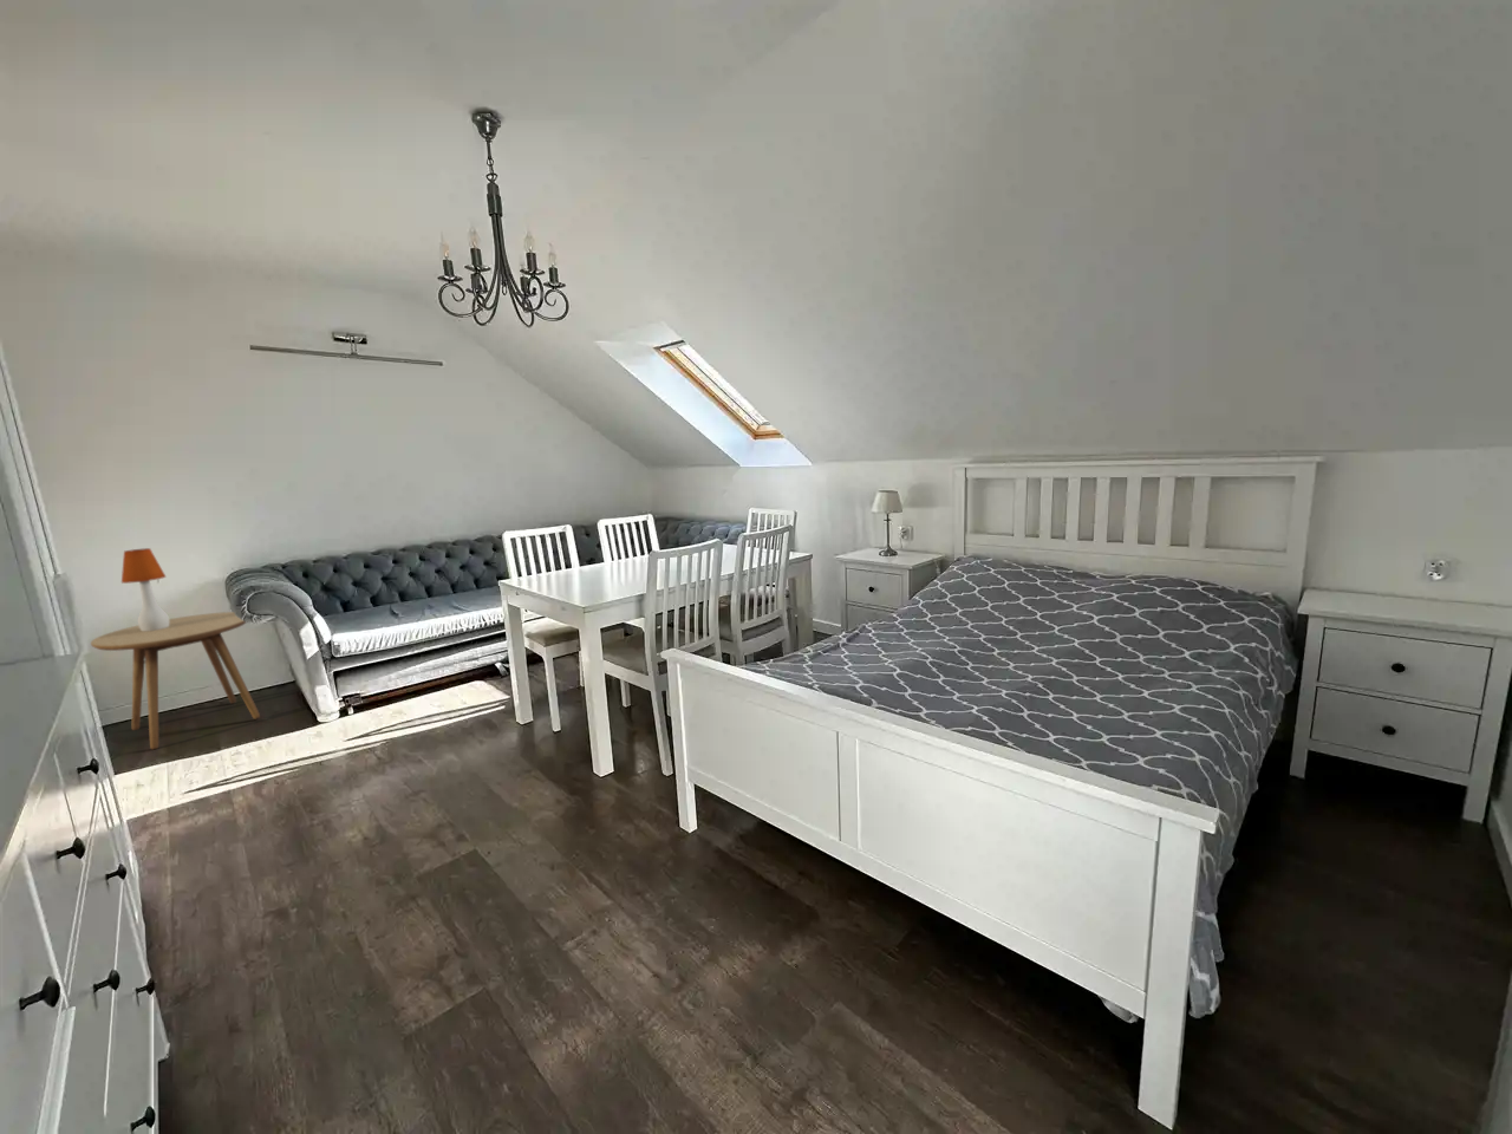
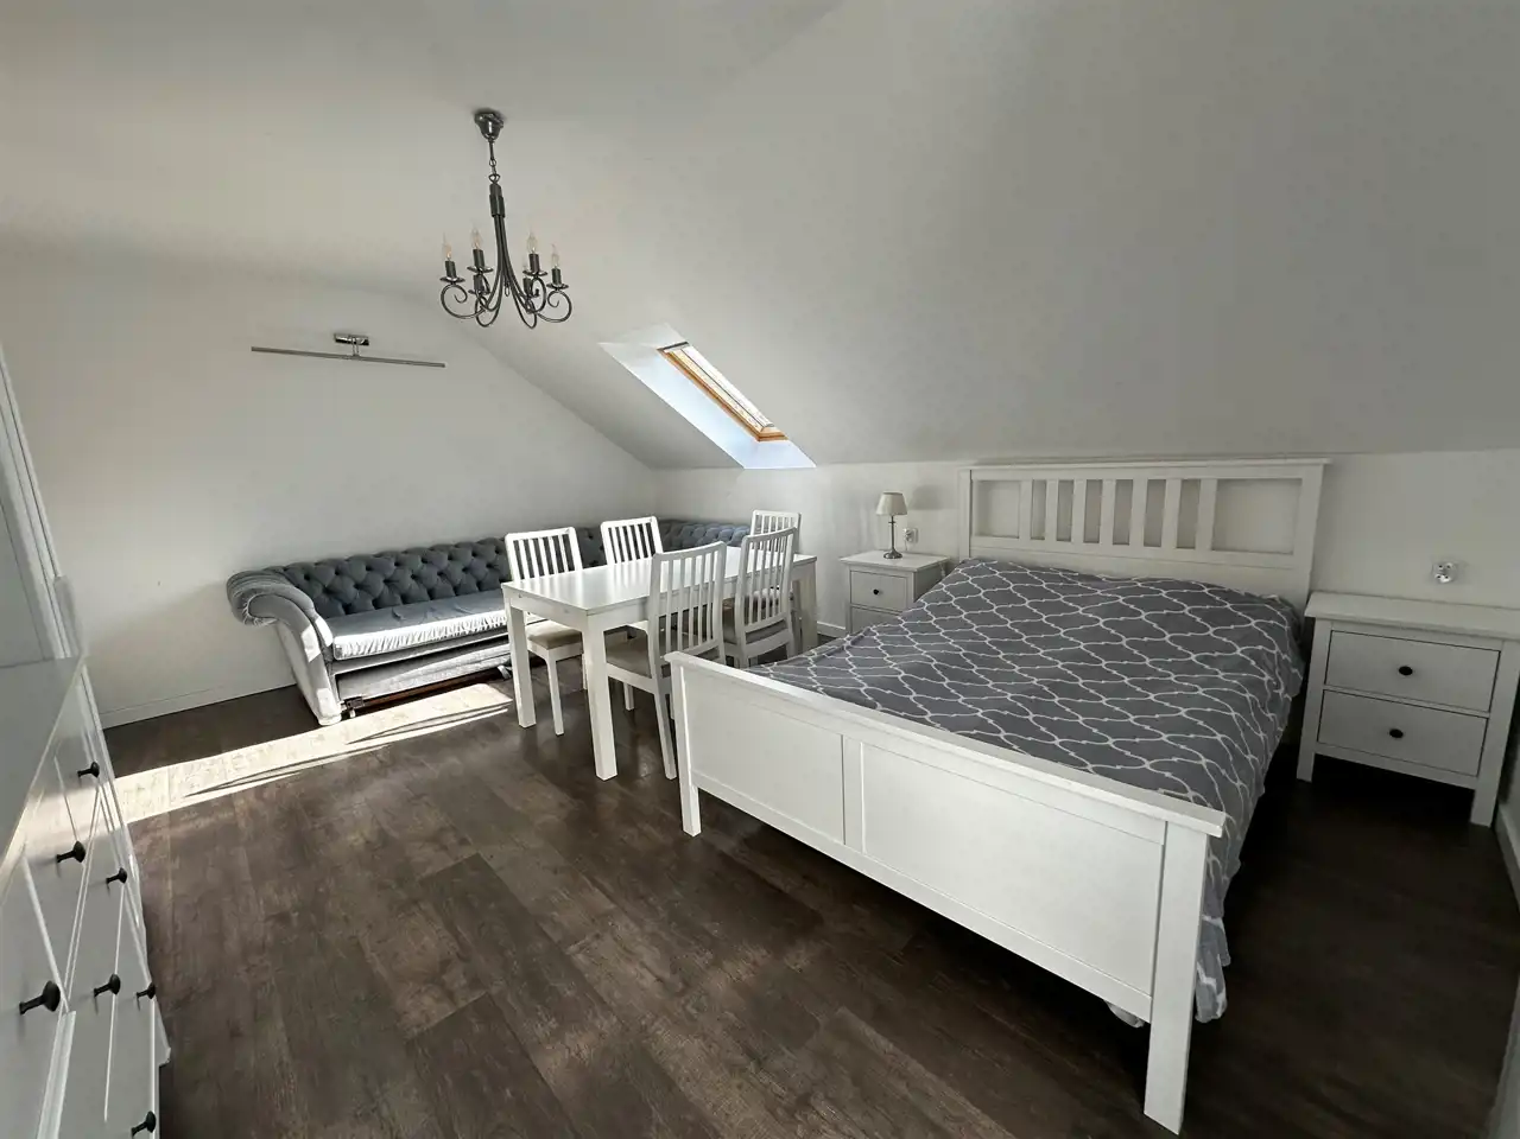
- table lamp (145, 588)
- side table (212, 663)
